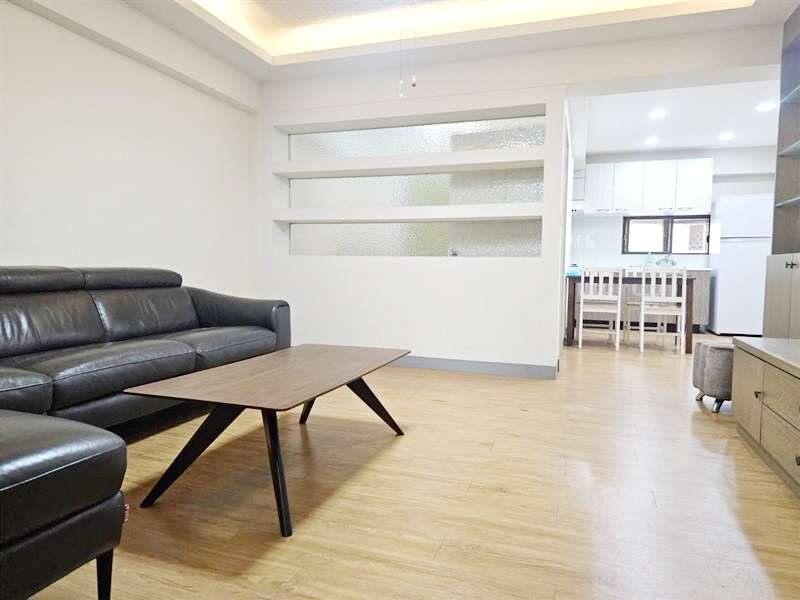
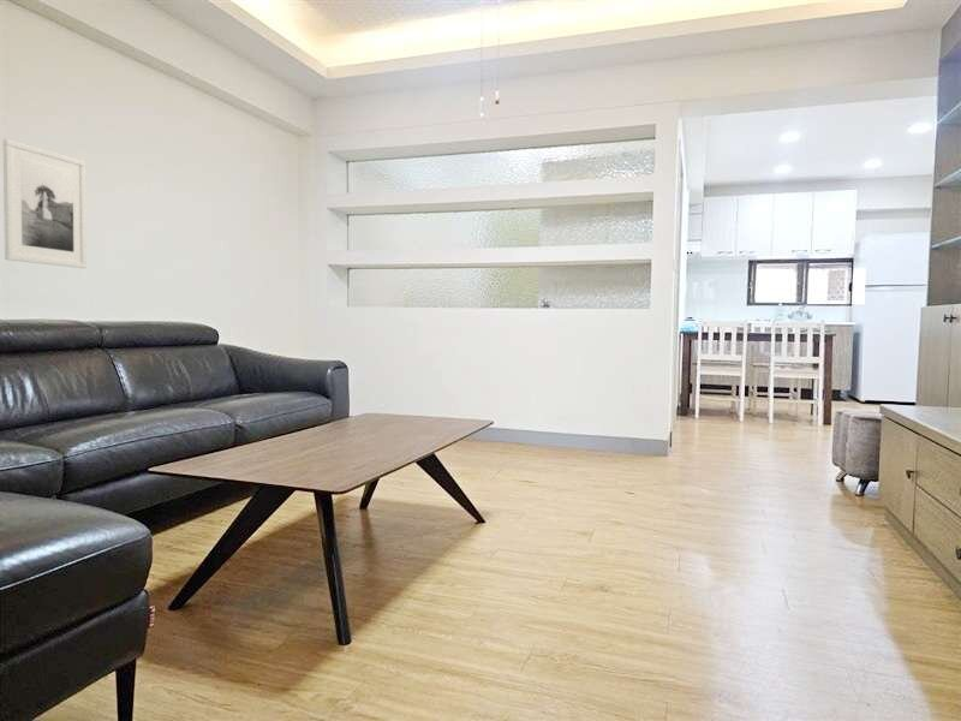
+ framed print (47, 207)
